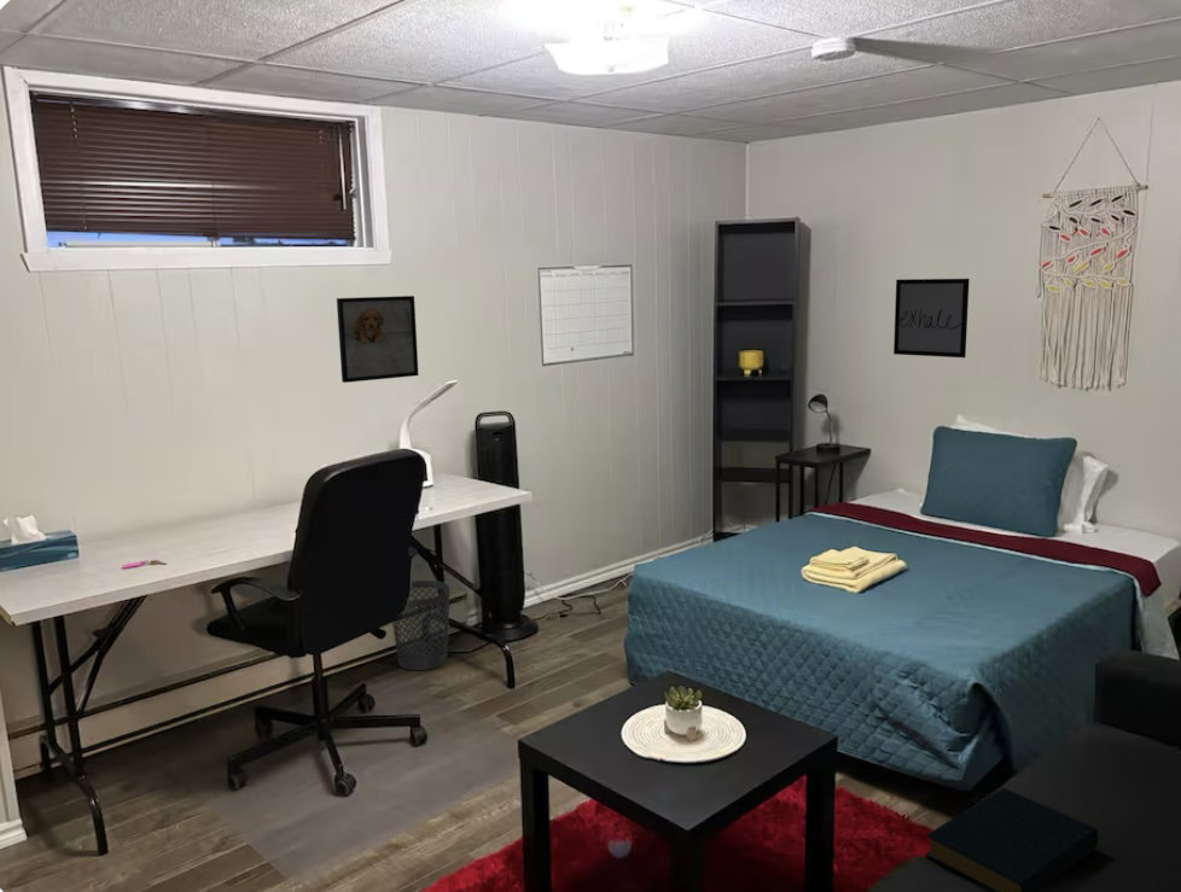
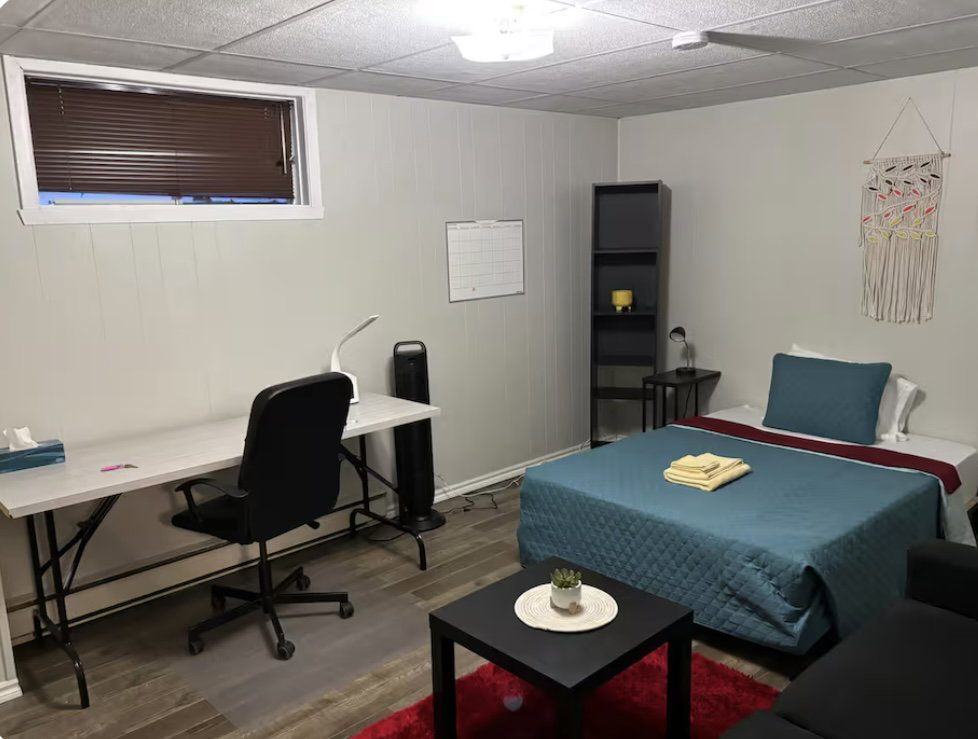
- wastebasket (421, 625)
- hardback book (1011, 841)
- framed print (378, 338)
- wall art (930, 317)
